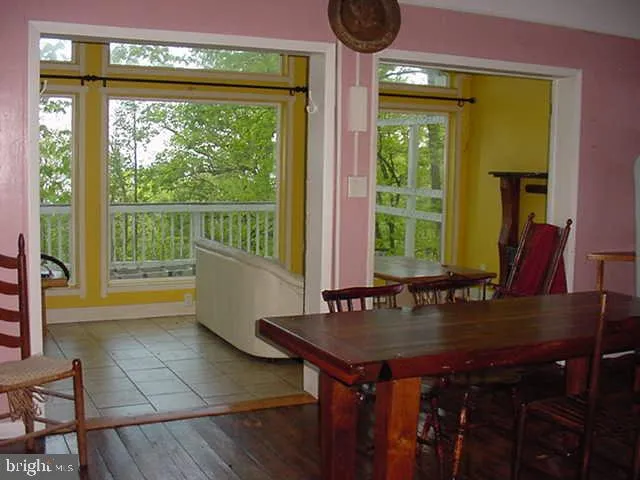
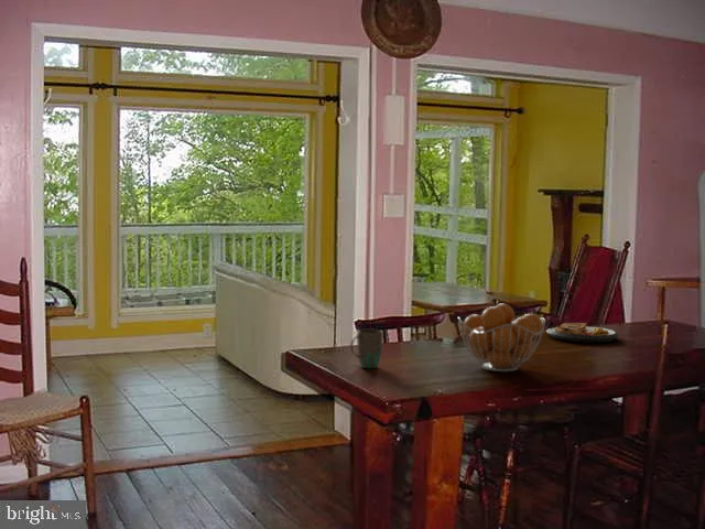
+ fruit basket (500, 336)
+ plate (582, 331)
+ mug (365, 349)
